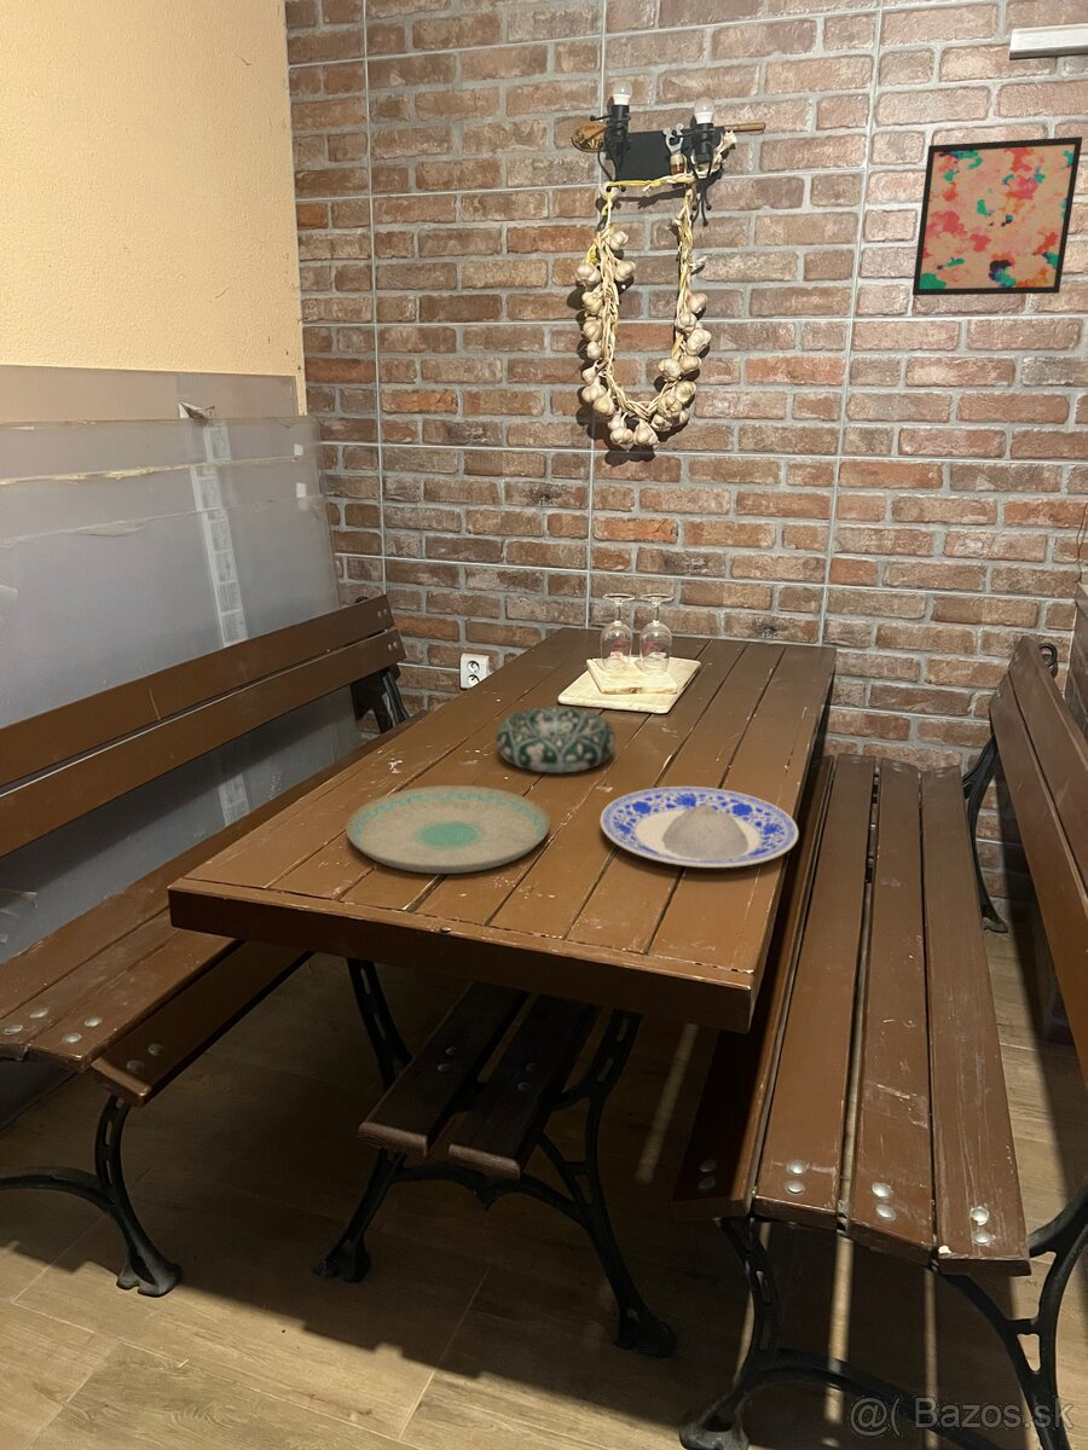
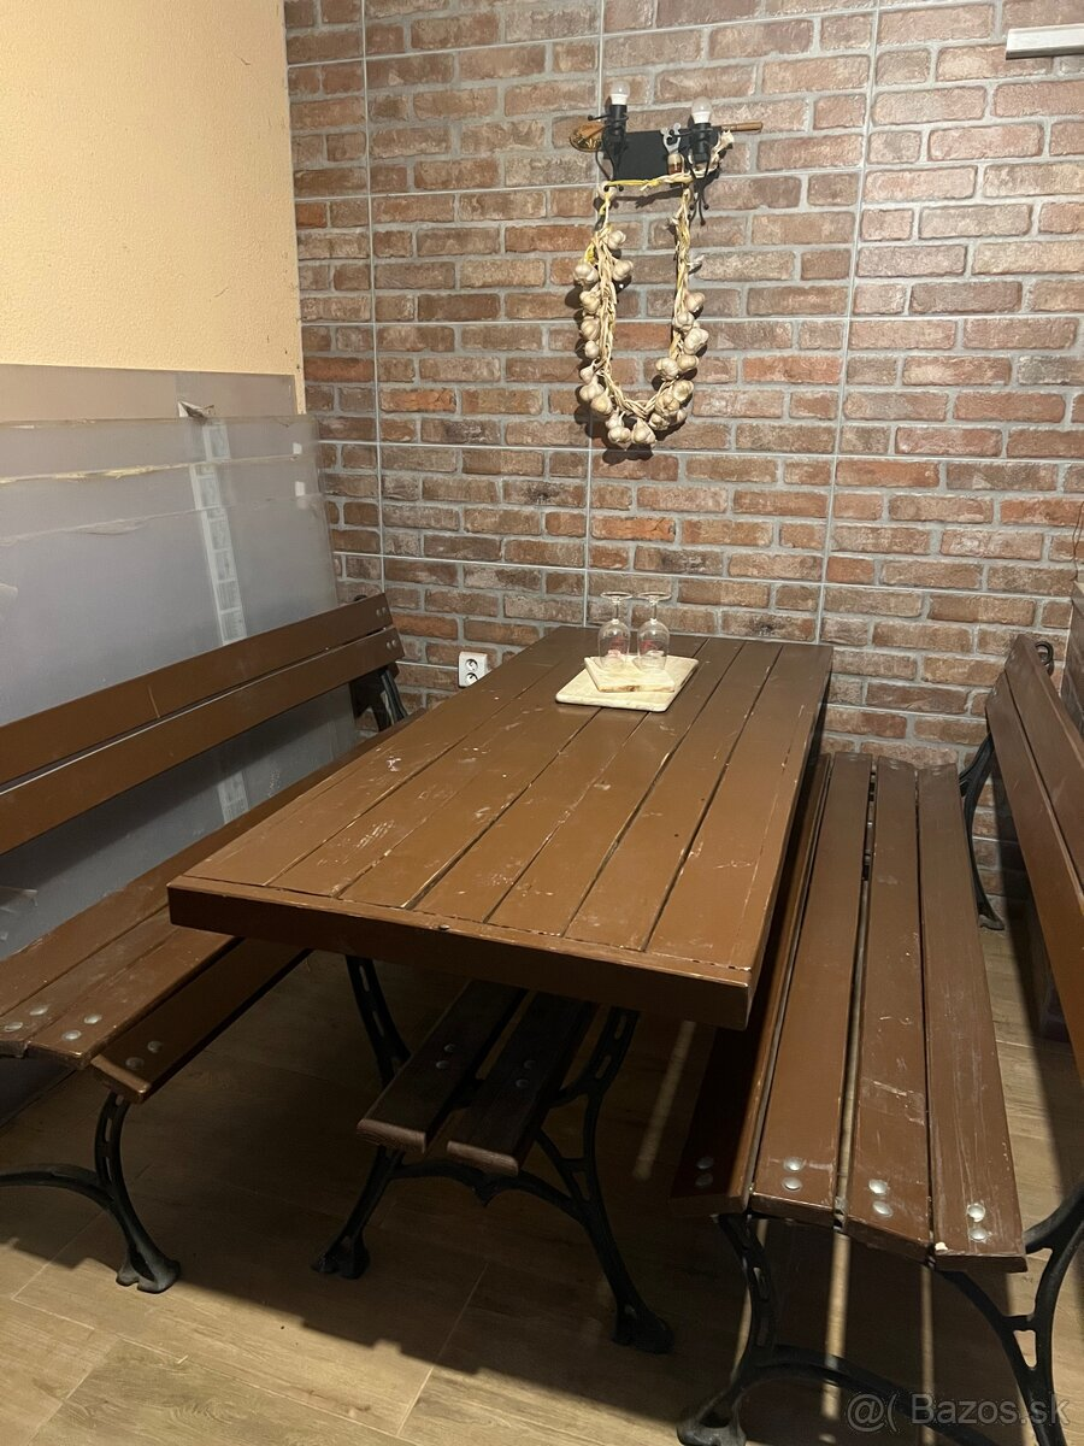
- decorative bowl (555, 740)
- plate (448, 829)
- plate (698, 822)
- wall art (992, 219)
